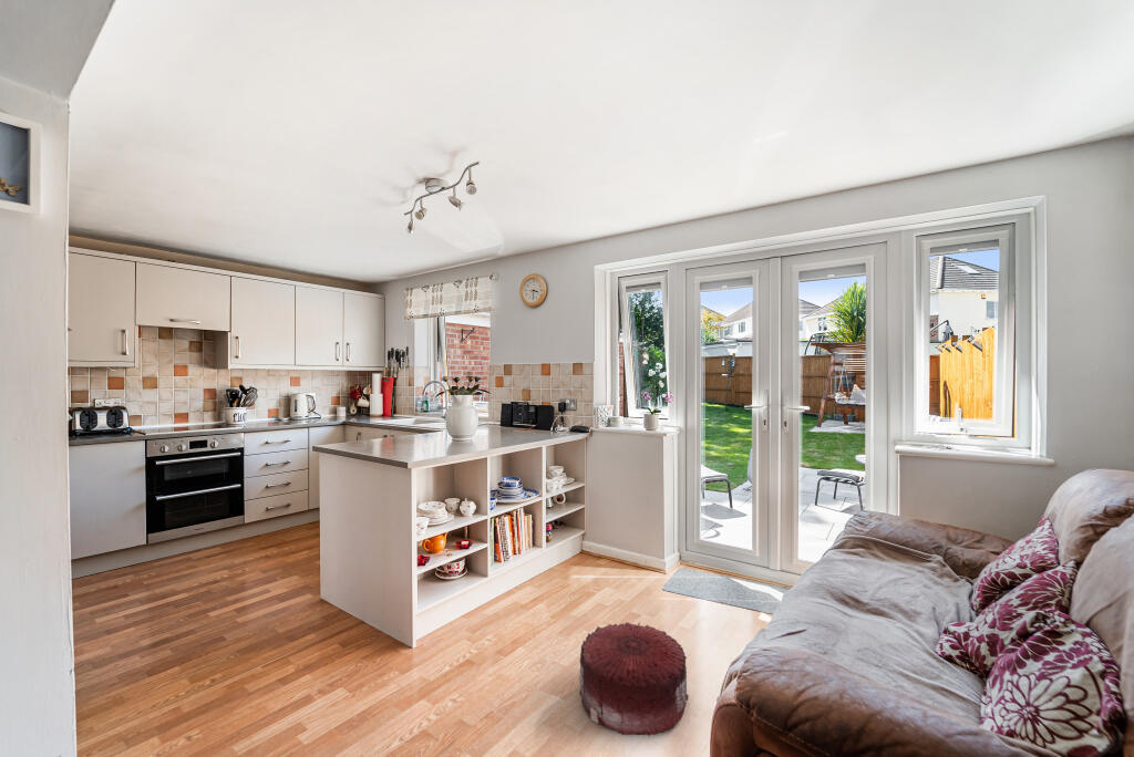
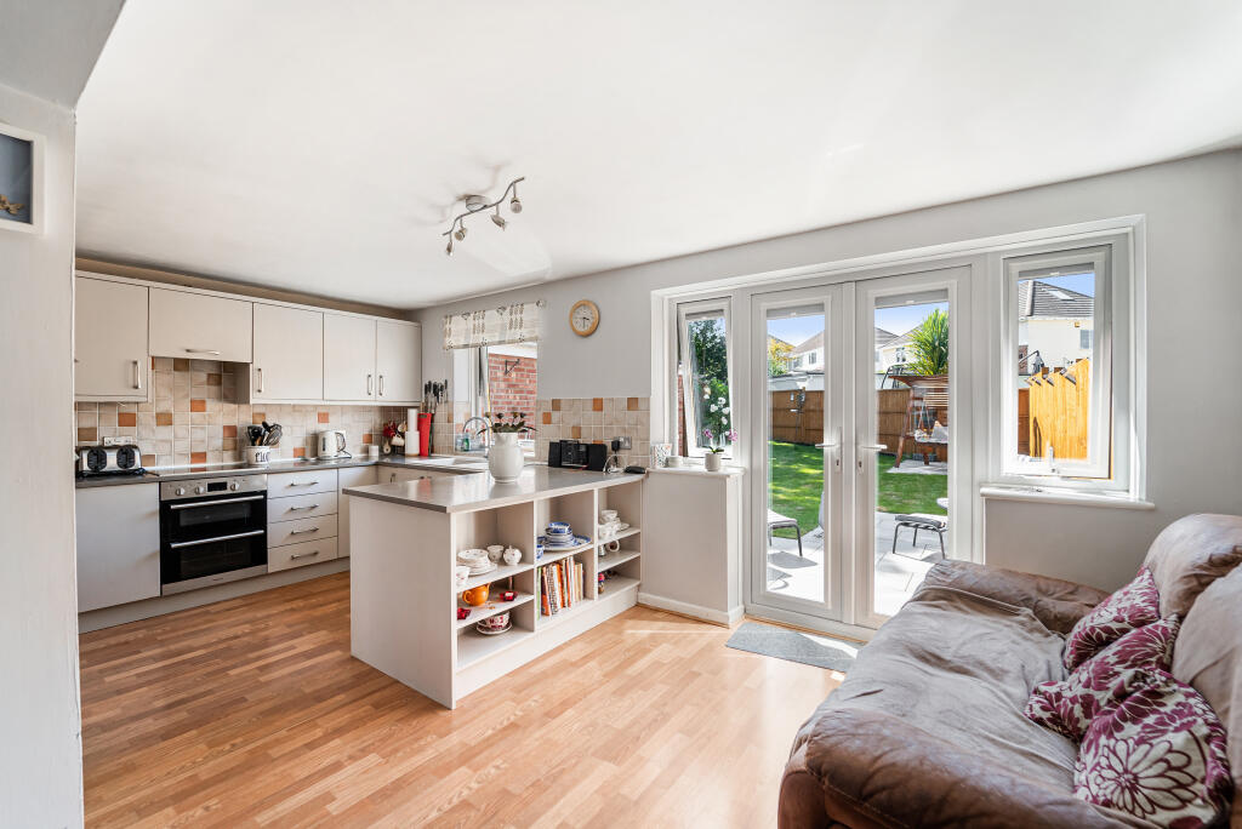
- pouf (632, 670)
